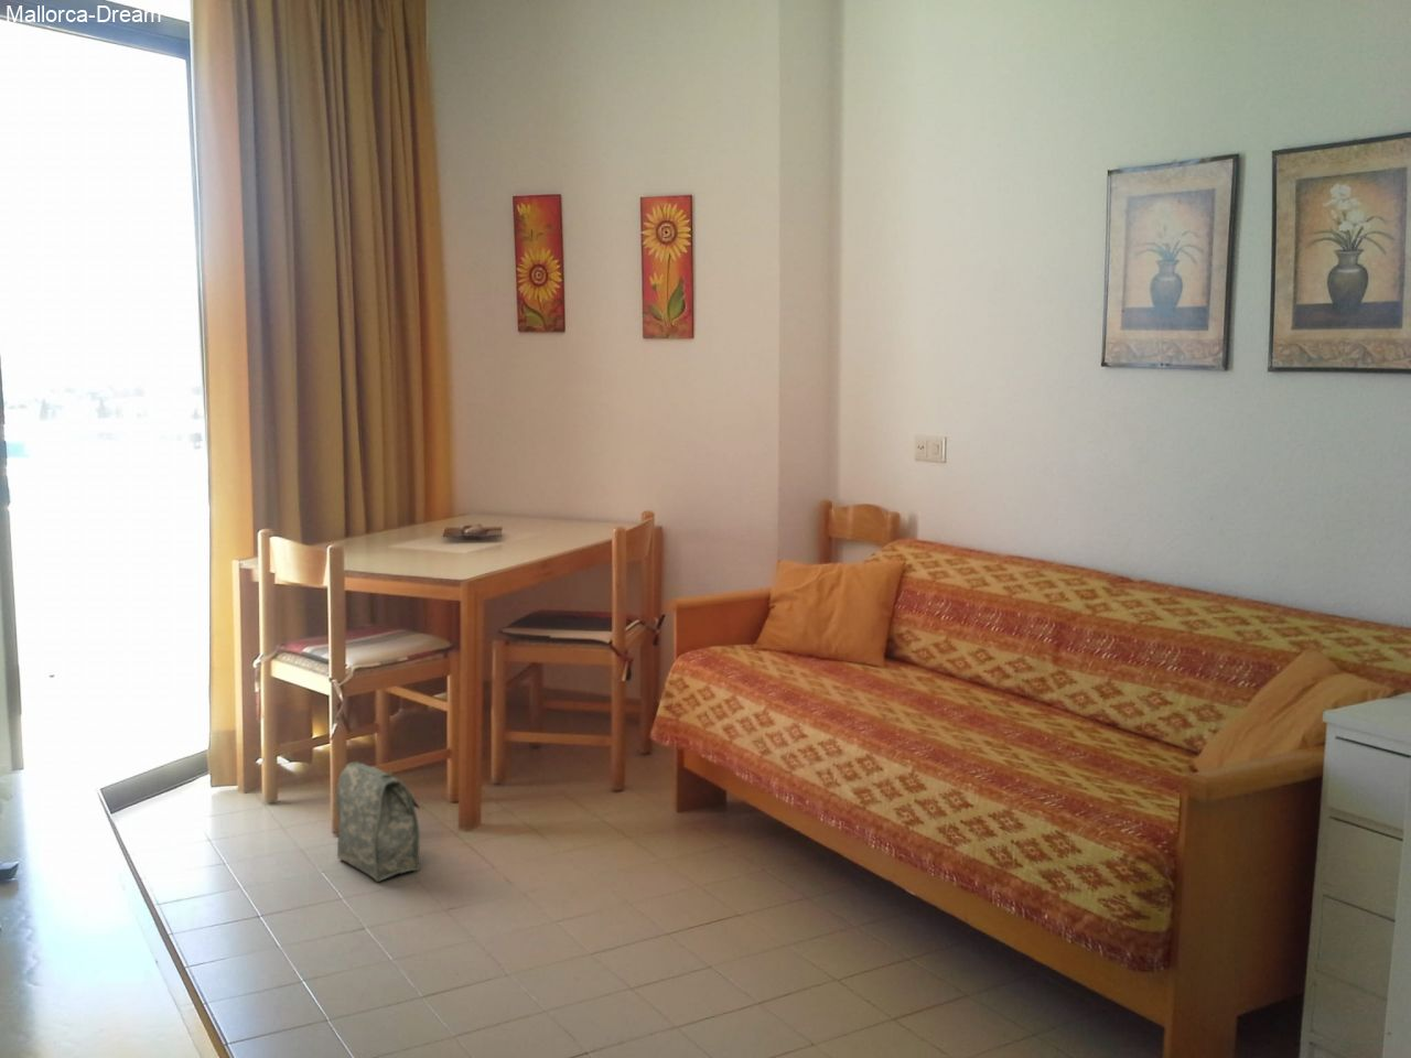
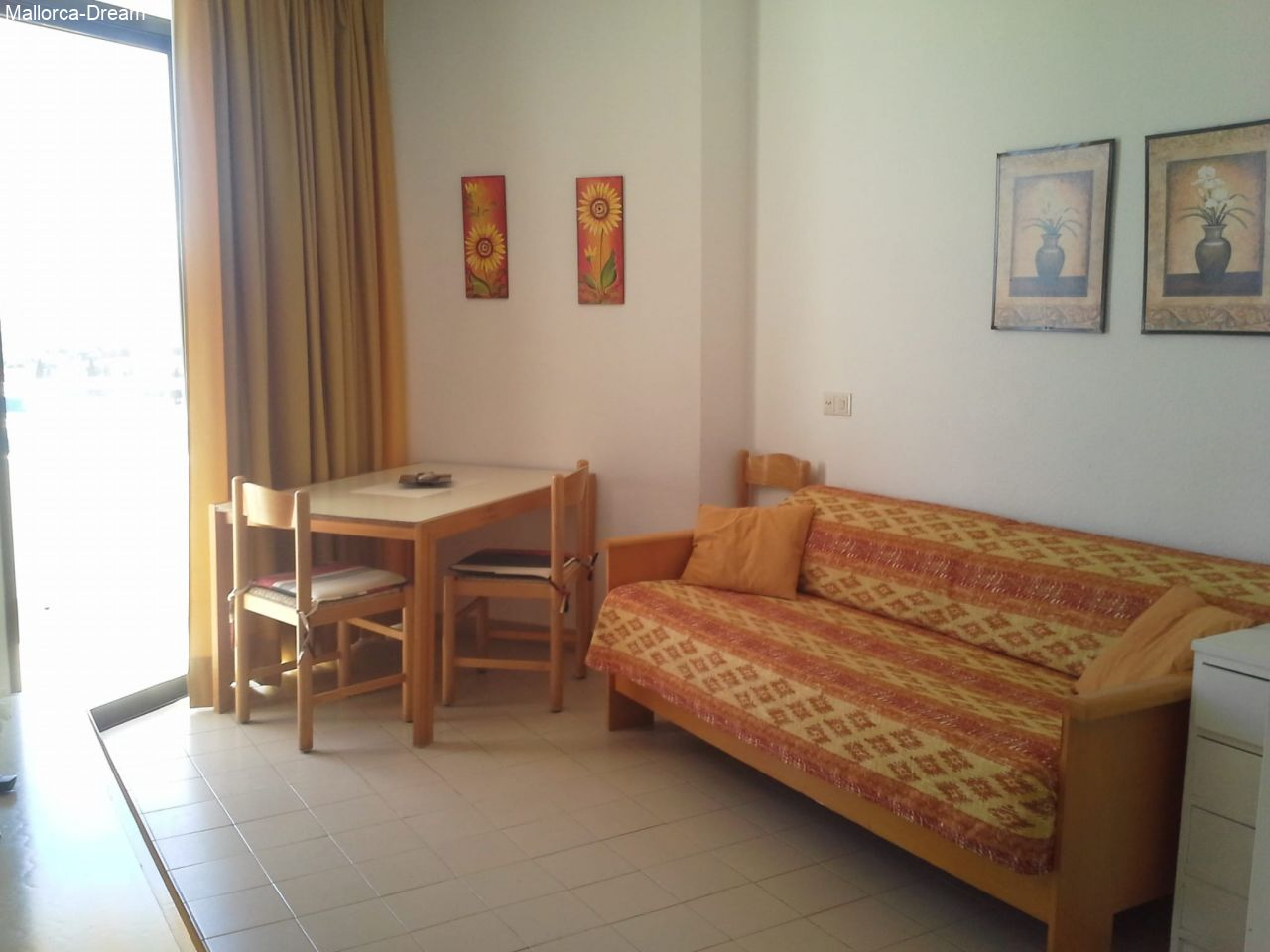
- bag (378, 815)
